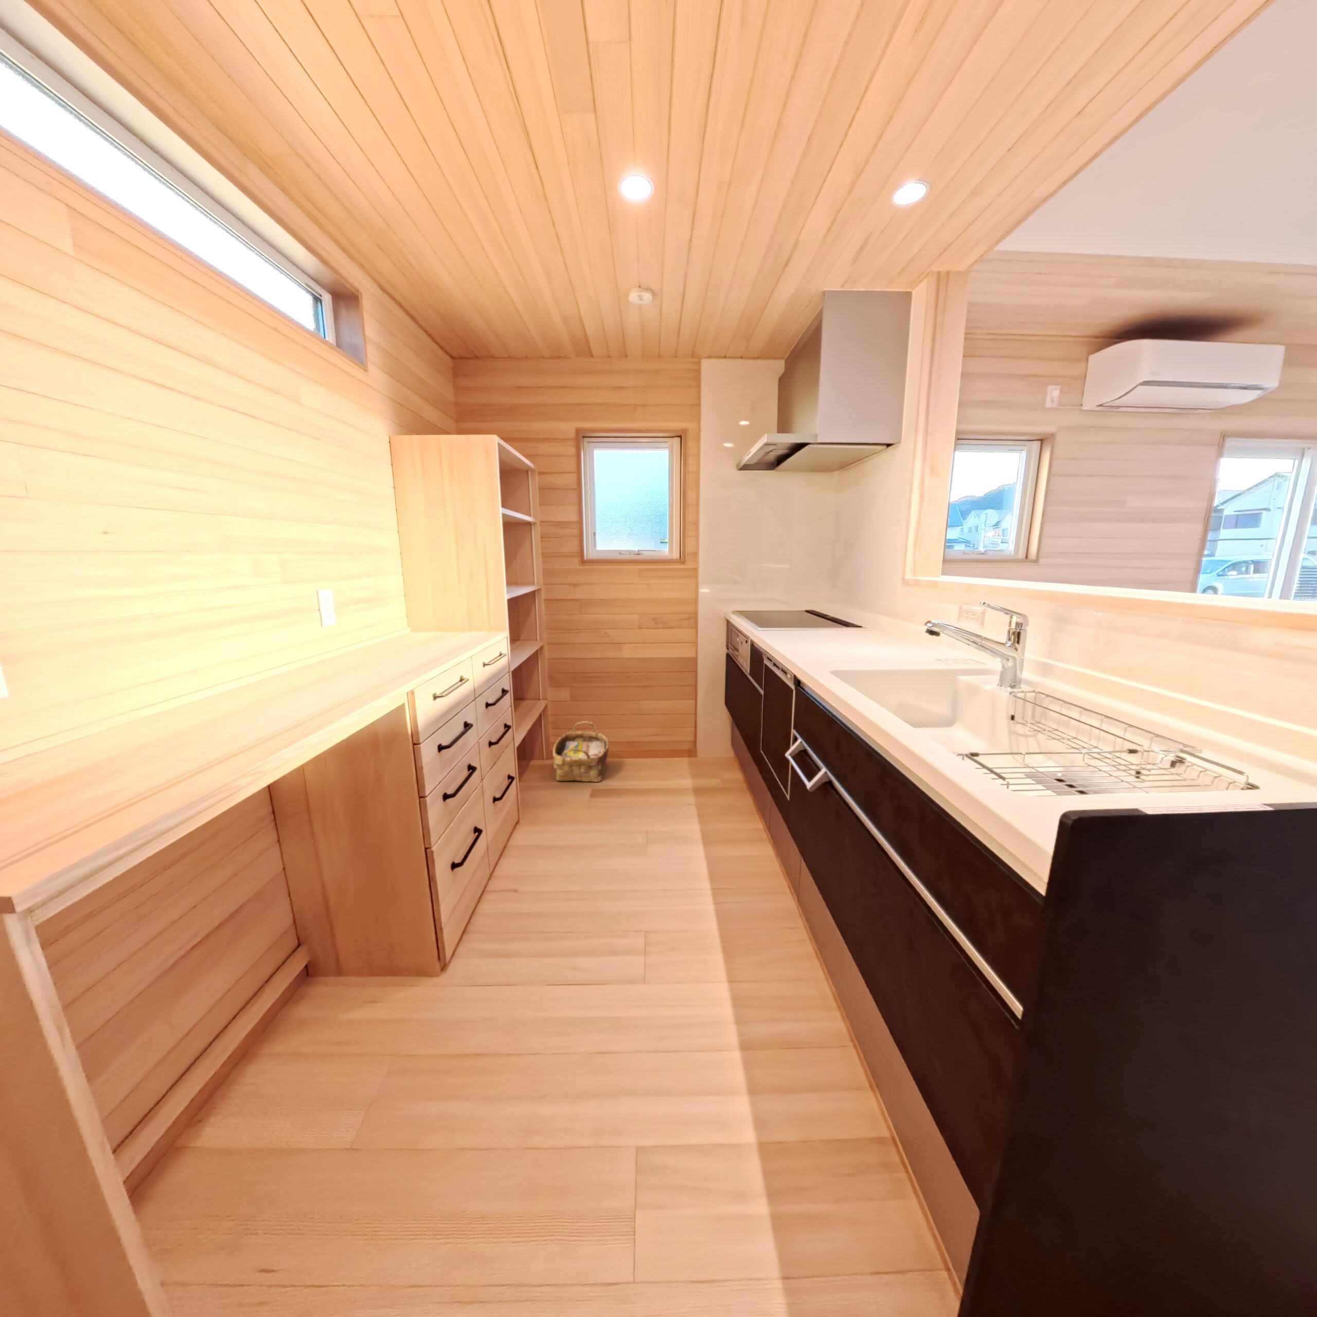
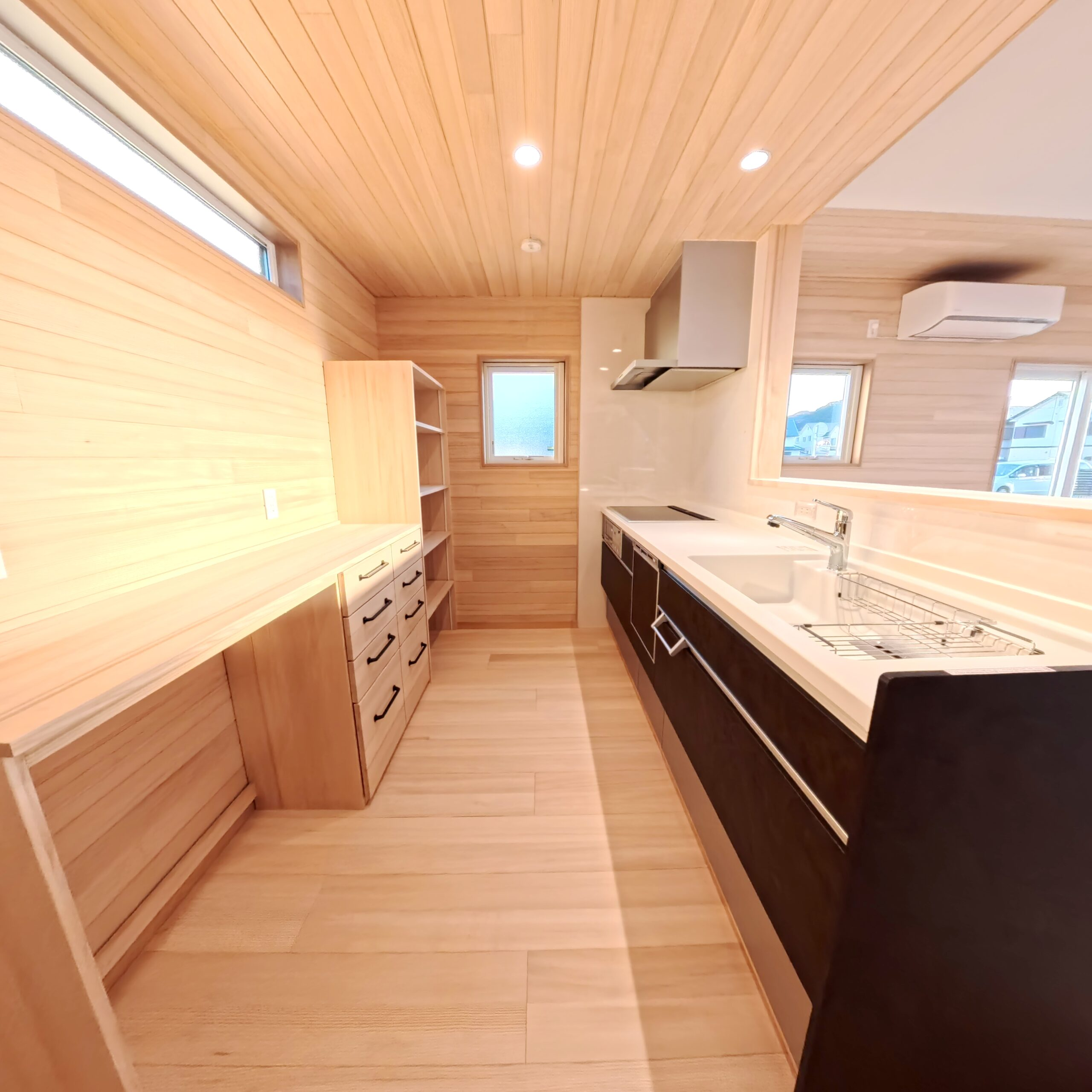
- woven basket (581, 751)
